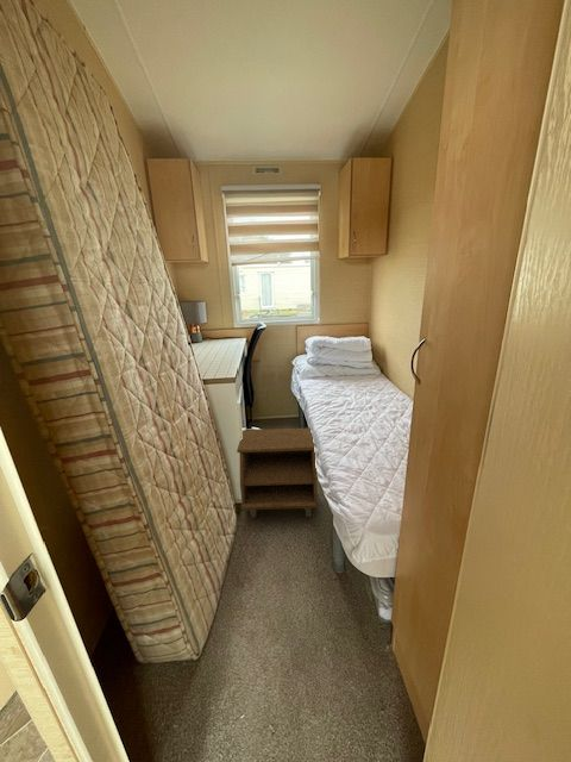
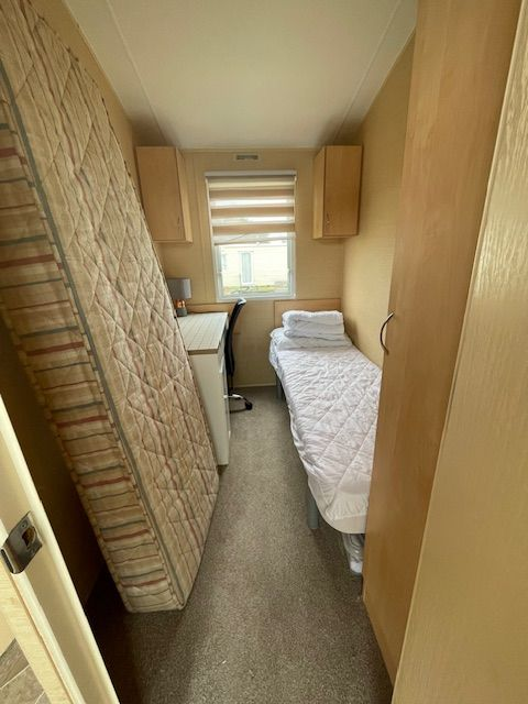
- nightstand (278, 477)
